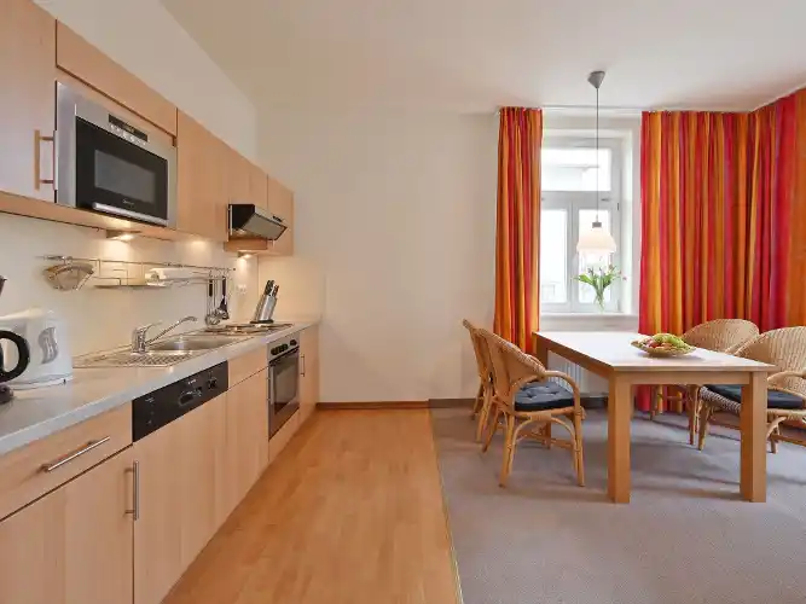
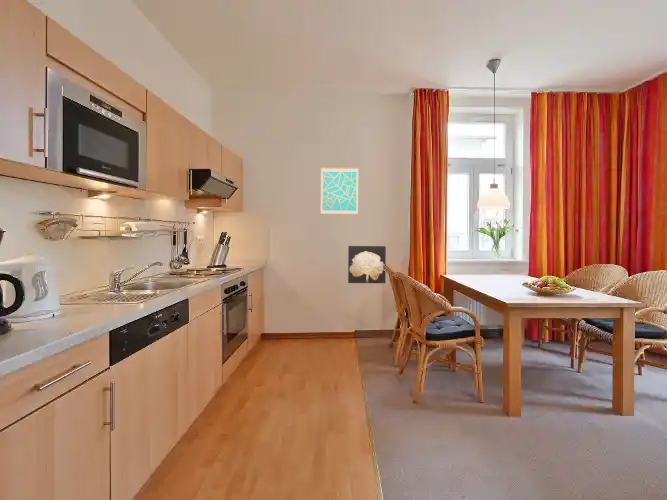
+ wall art (366, 264)
+ wall art (339, 191)
